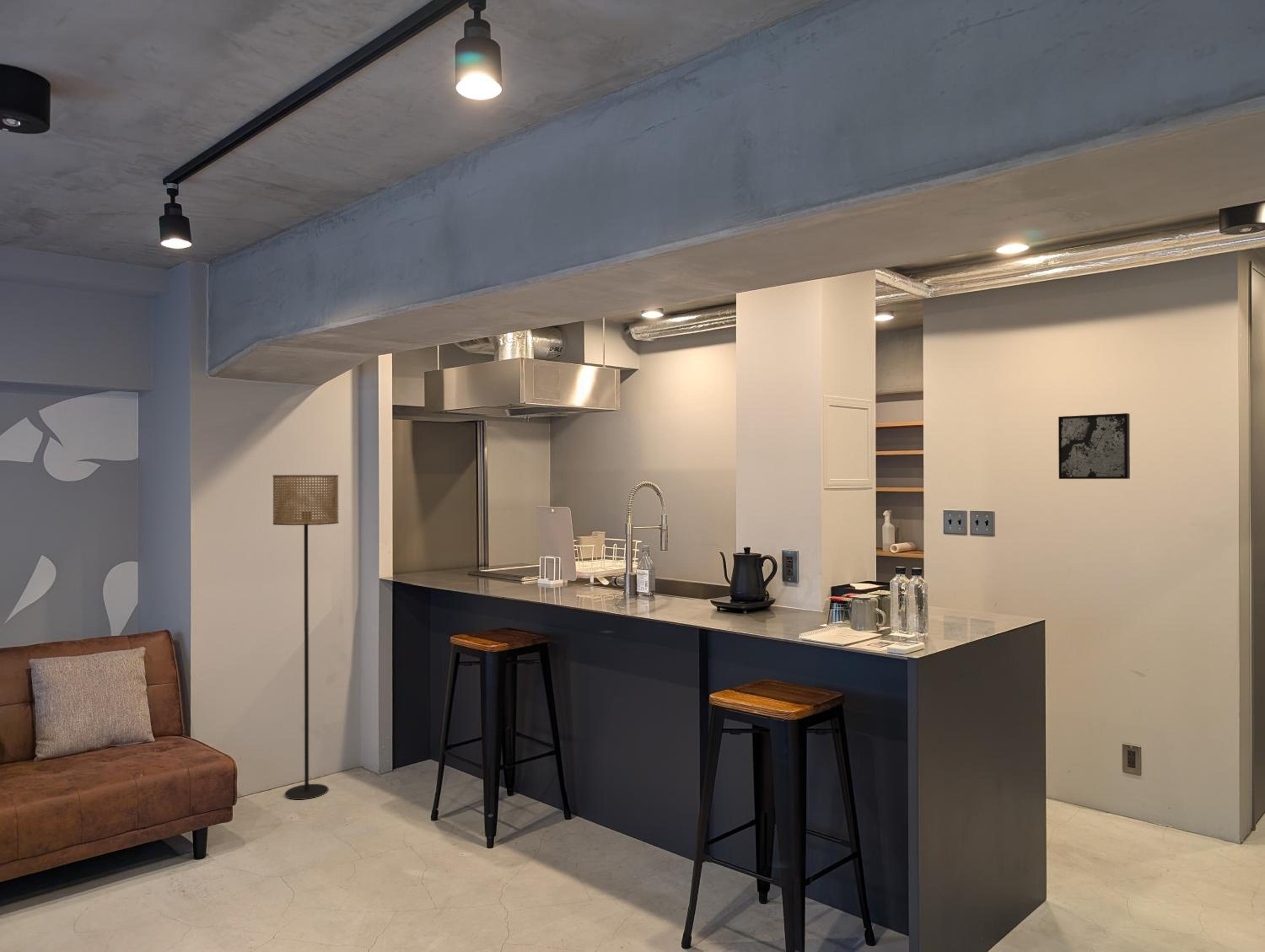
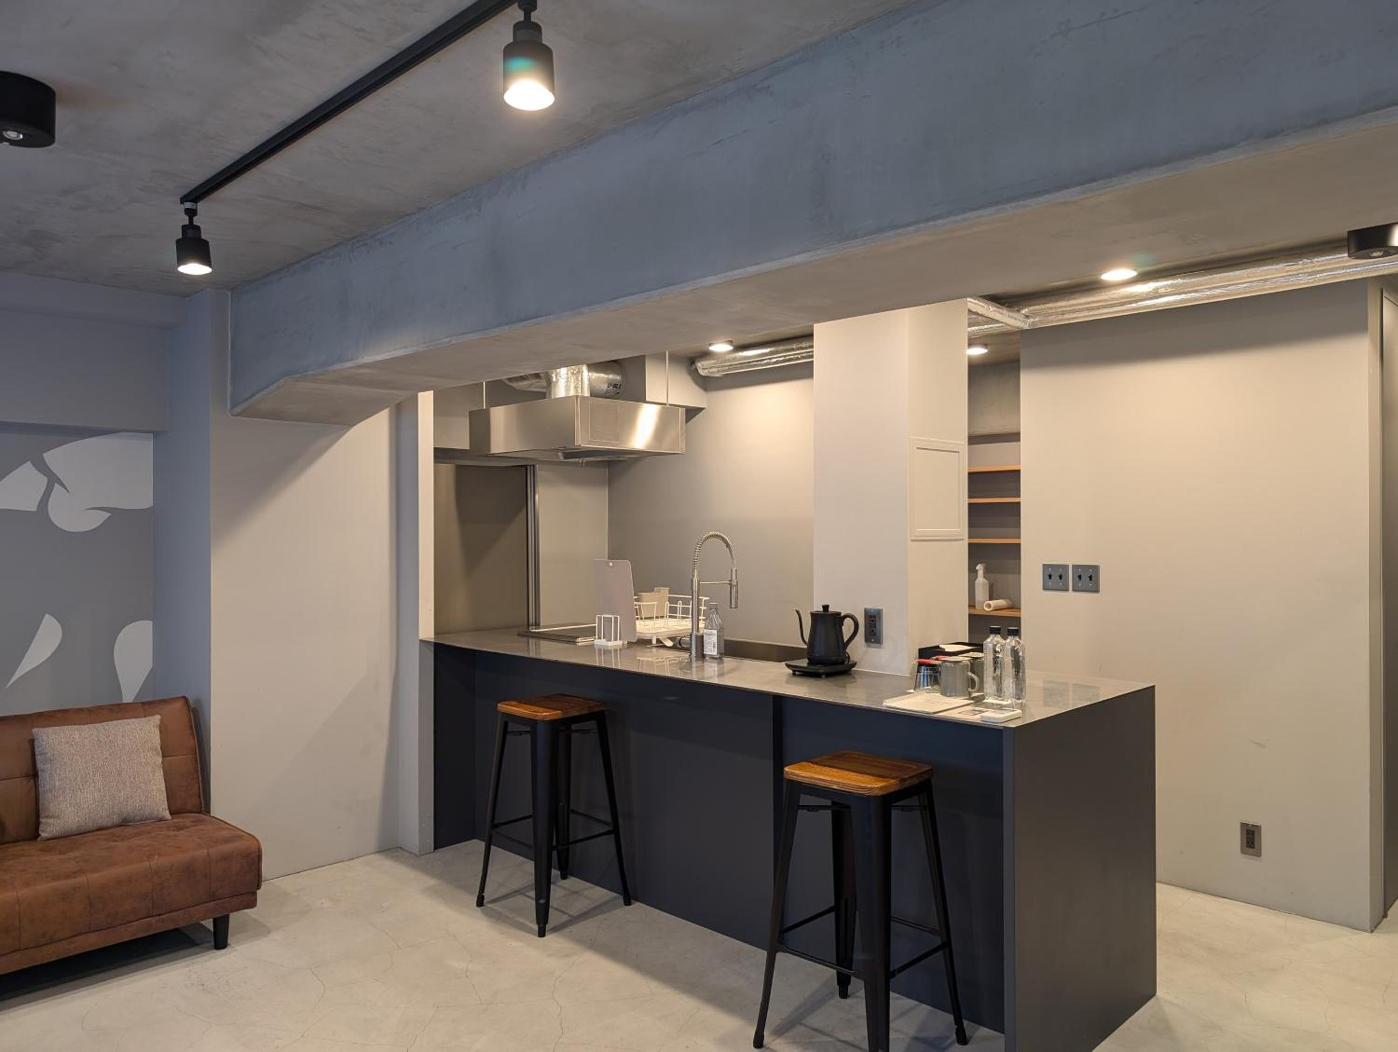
- floor lamp (306, 633)
- wall art (1093, 447)
